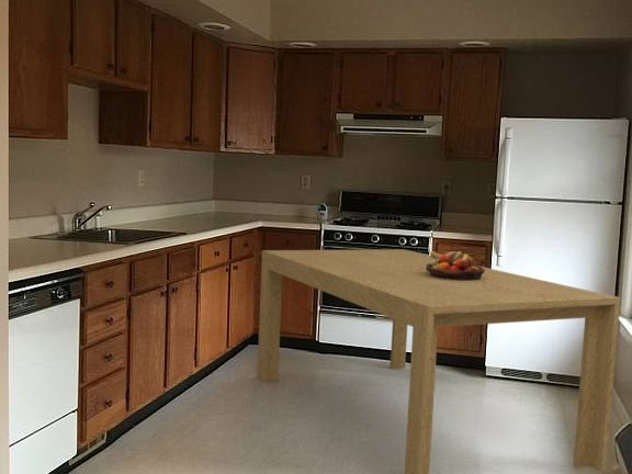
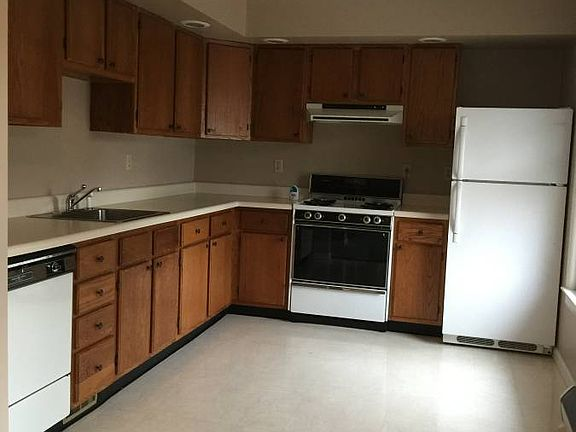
- fruit bowl (454, 263)
- dining table (405, 343)
